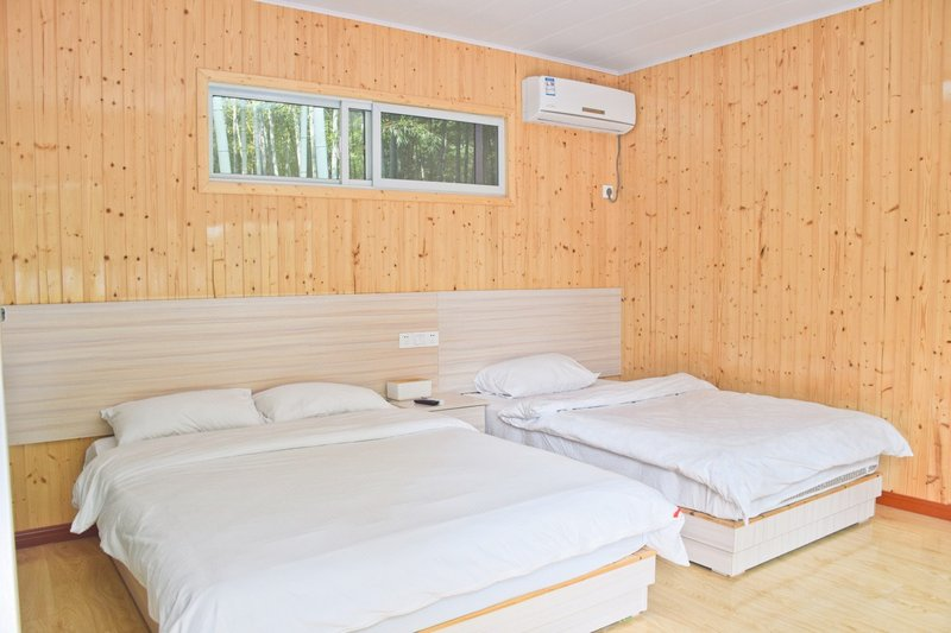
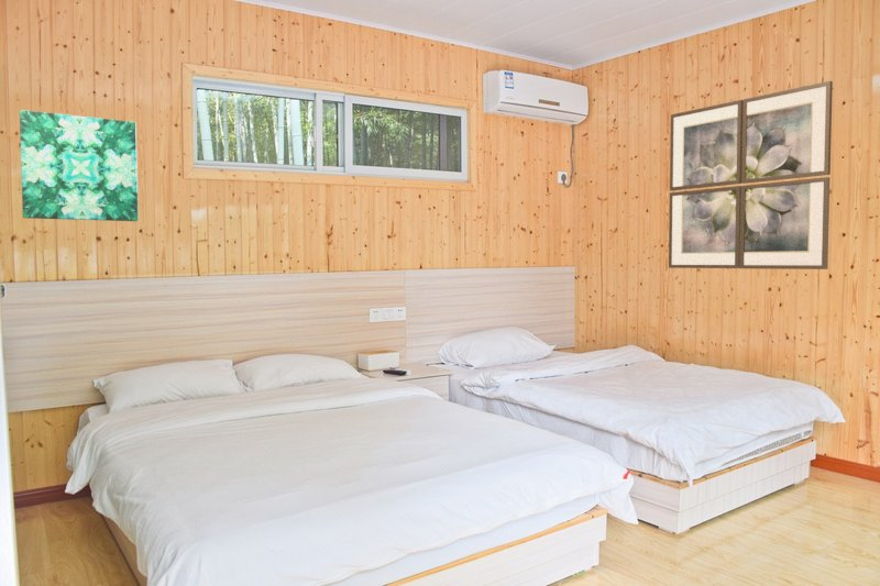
+ wall art (80, 168)
+ wall art (741, 183)
